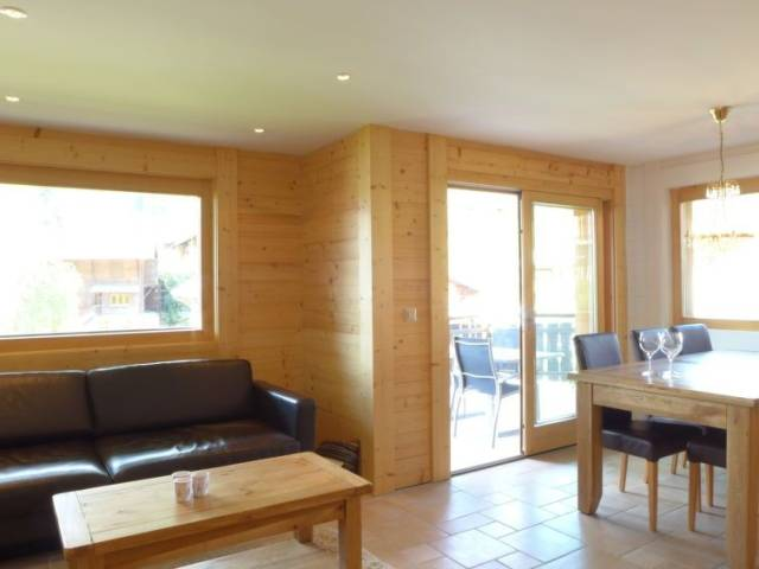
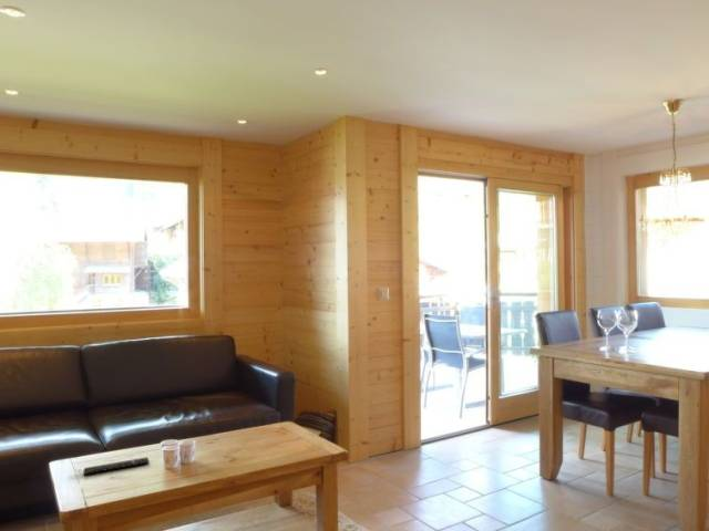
+ remote control (116, 466)
